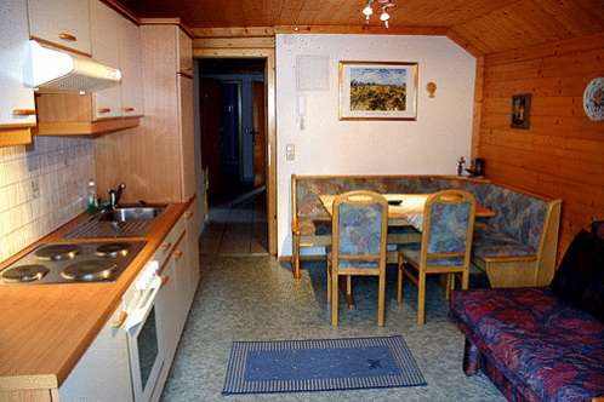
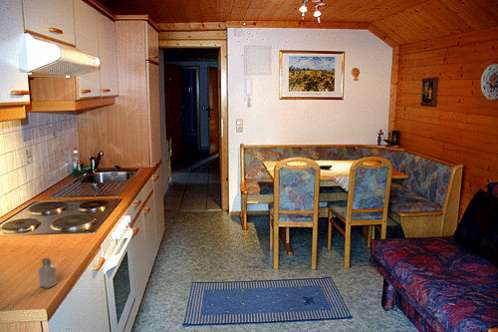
+ saltshaker (47, 272)
